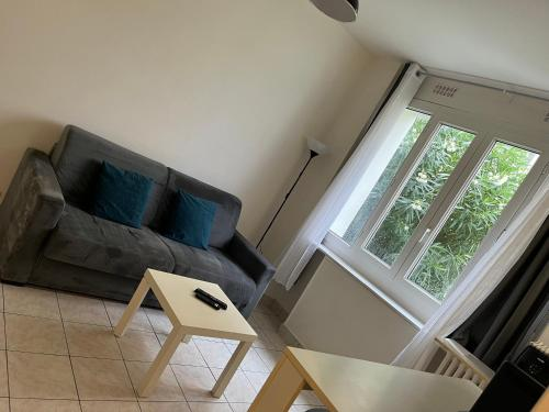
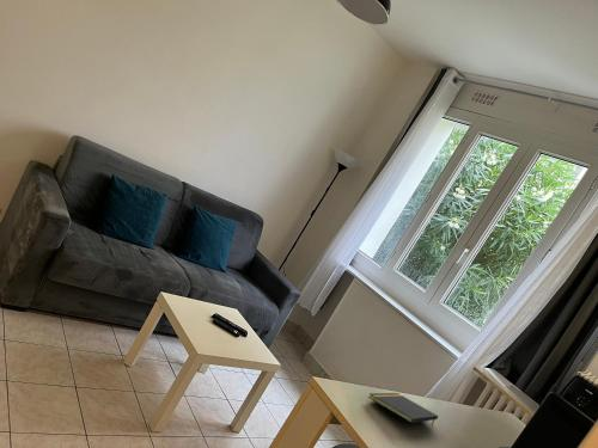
+ notepad (403, 406)
